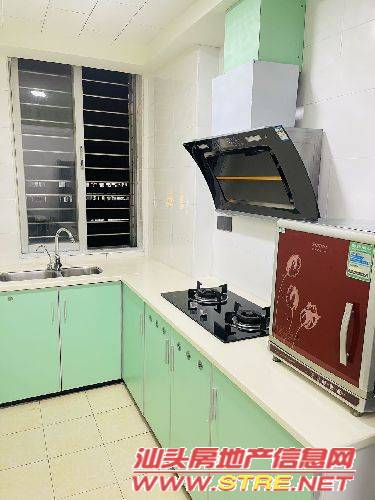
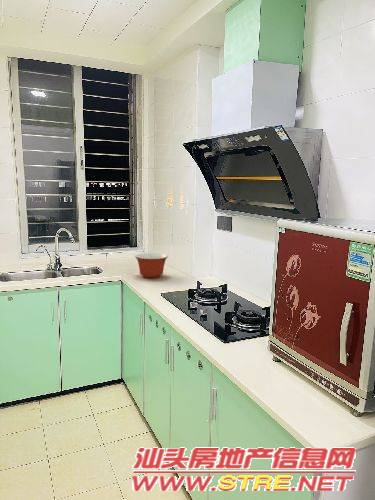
+ mixing bowl (151, 266)
